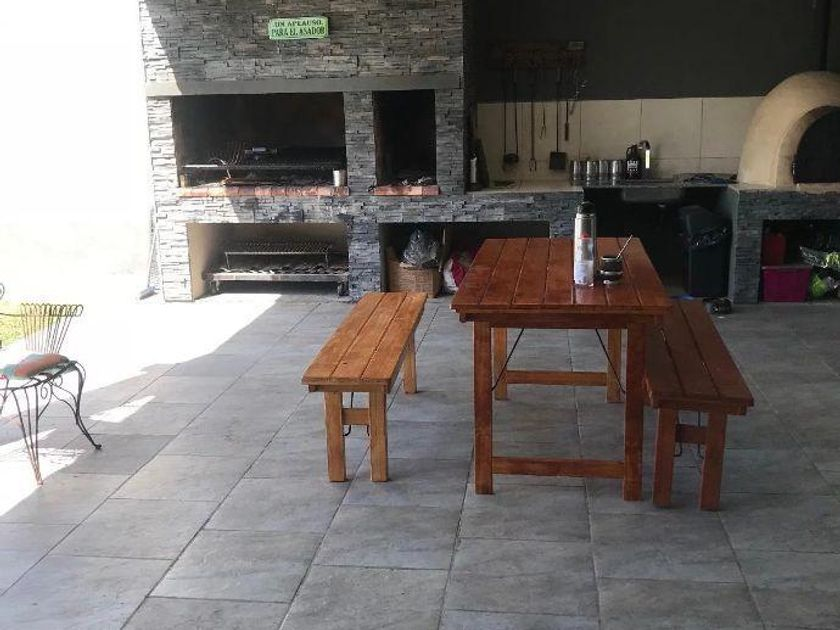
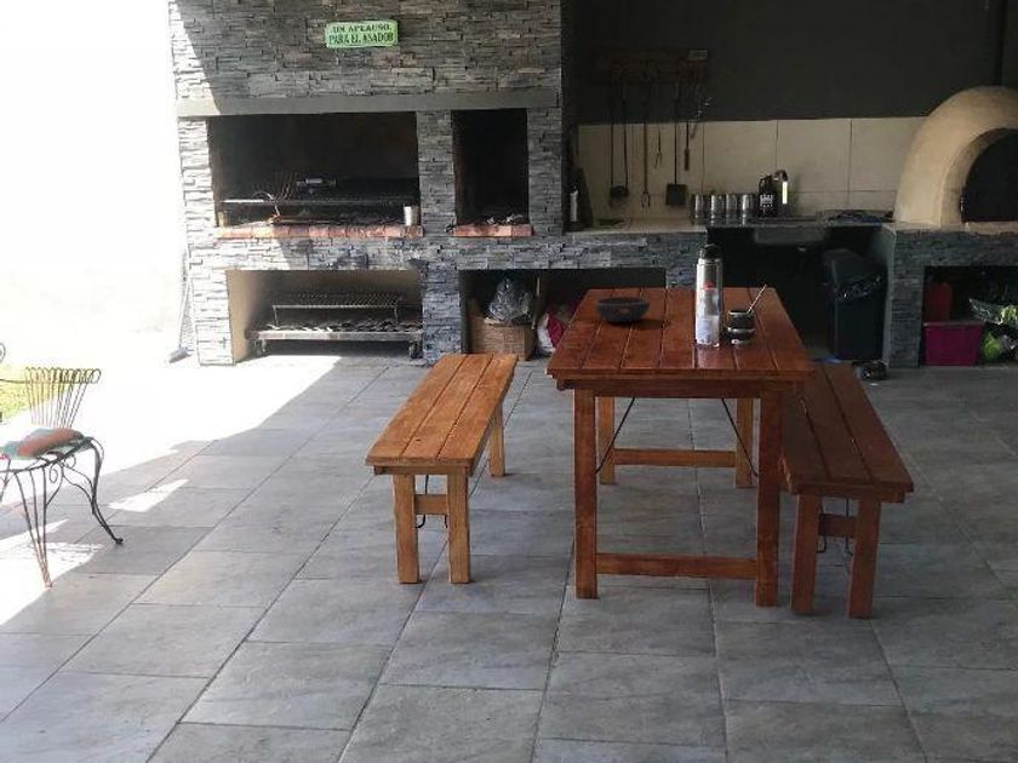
+ bowl (622, 310)
